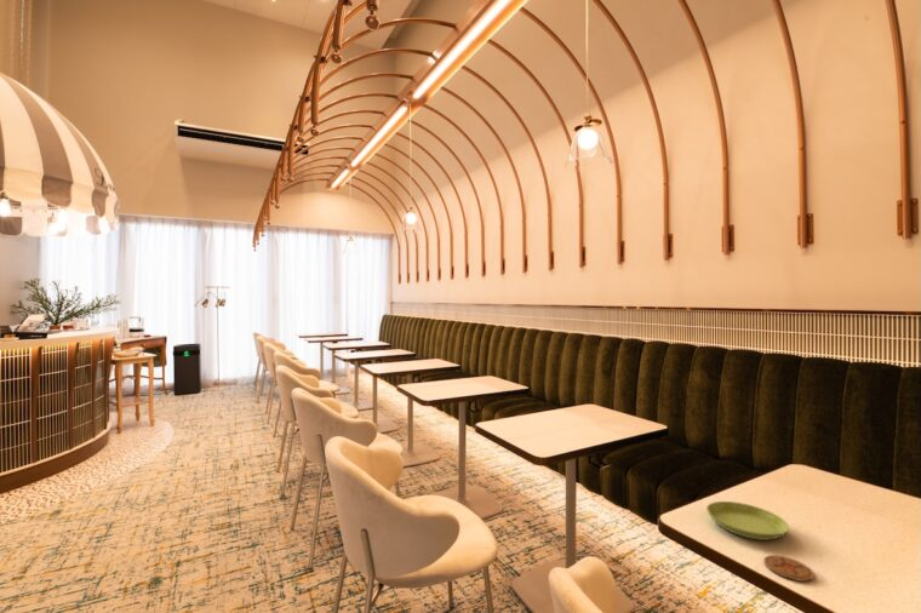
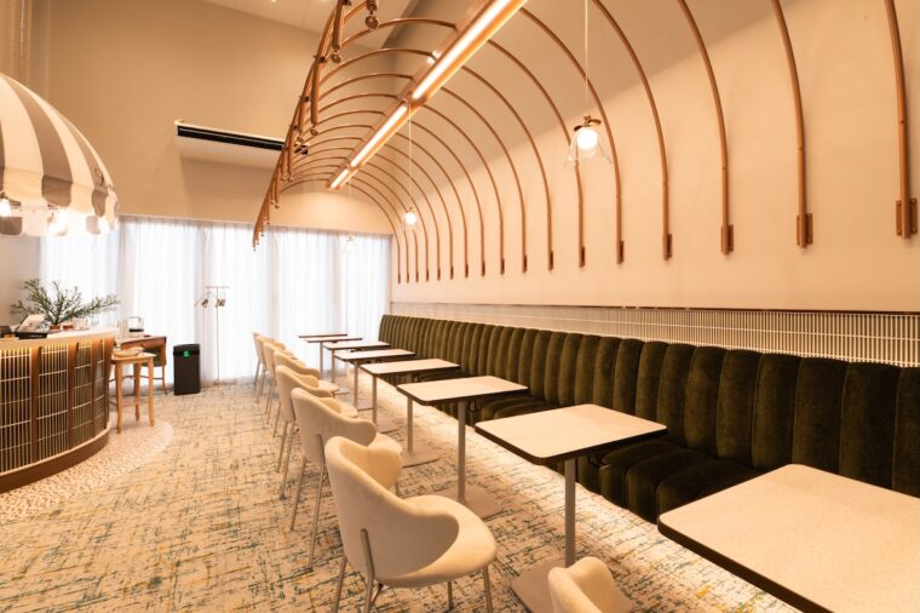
- saucer (745, 521)
- coaster (788, 567)
